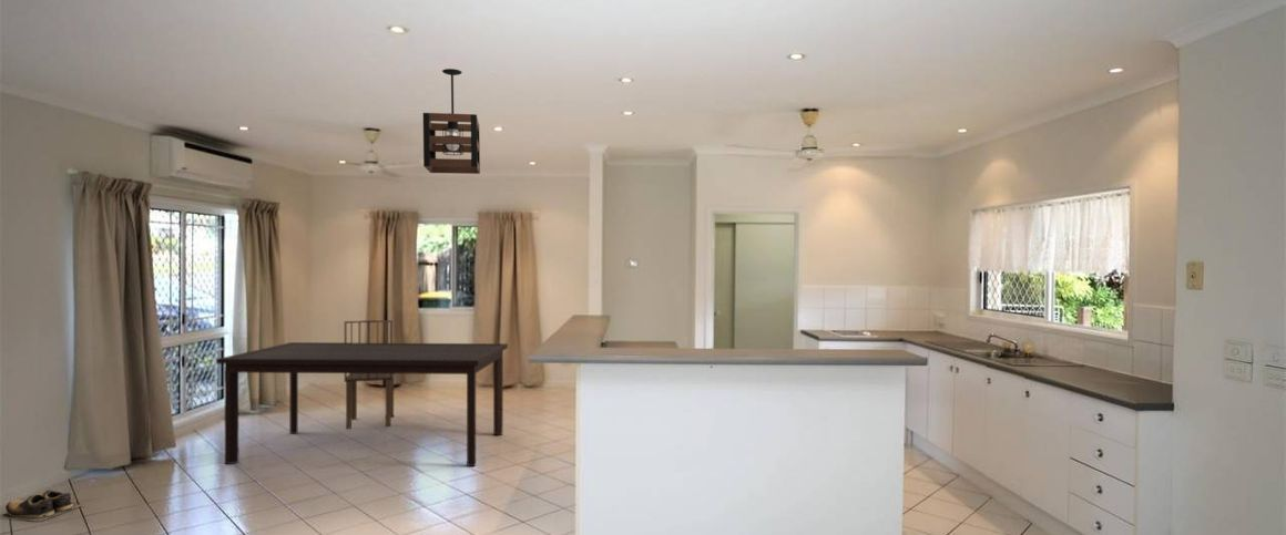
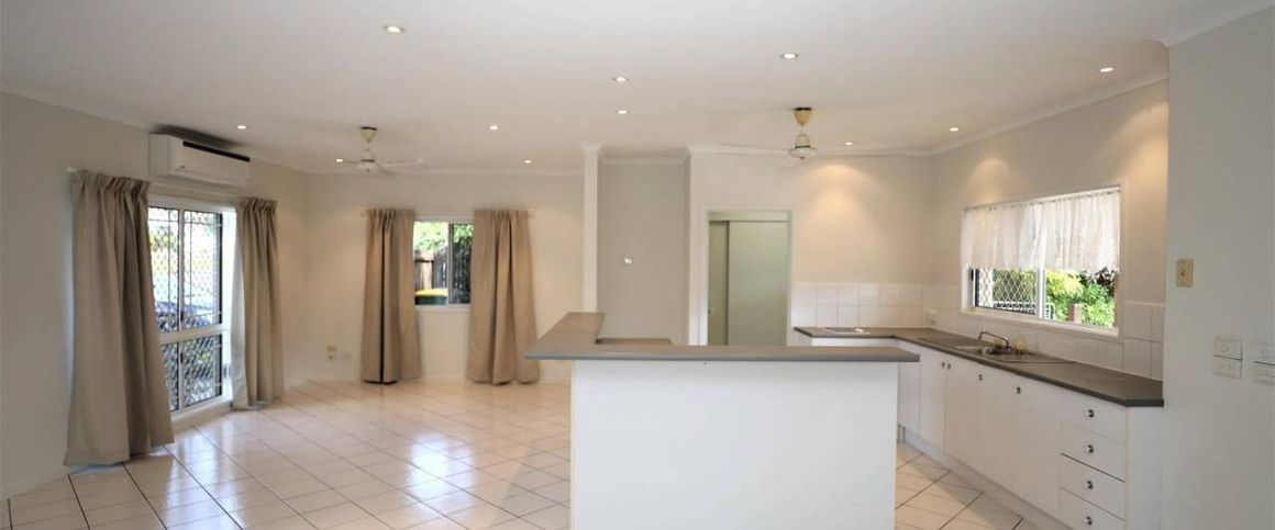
- pendant light (452, 121)
- dining chair (370, 373)
- shoes (39, 502)
- dining table (375, 372)
